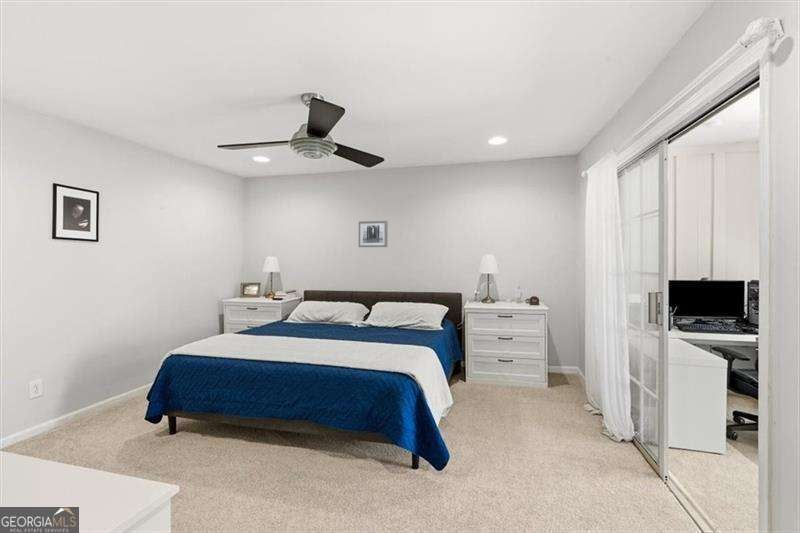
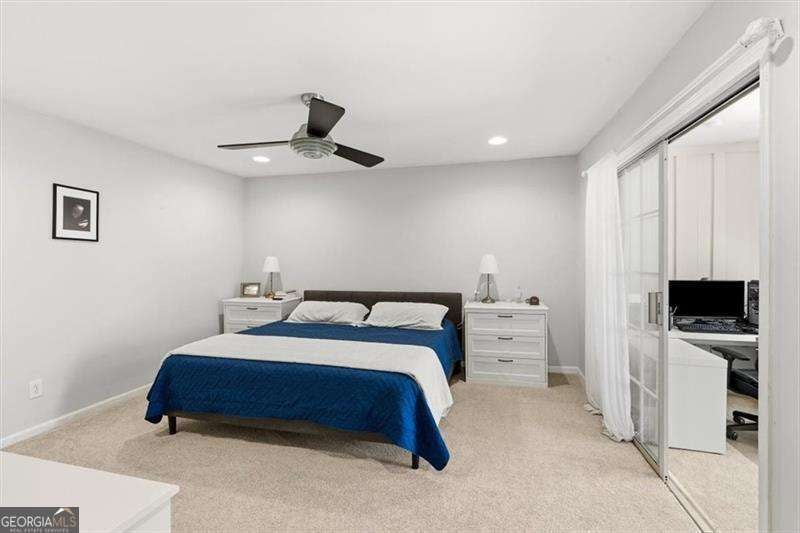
- wall art (373, 234)
